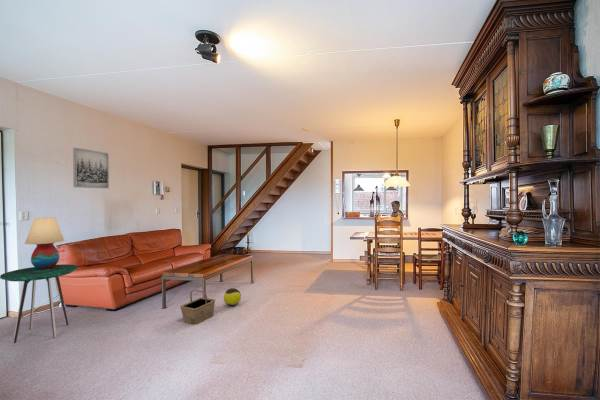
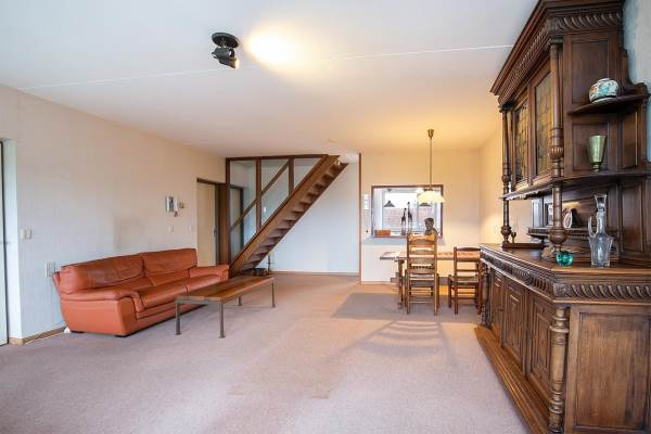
- side table (49, 300)
- wall art (91, 169)
- decorative ball (232, 296)
- table lamp (45, 242)
- basket (198, 304)
